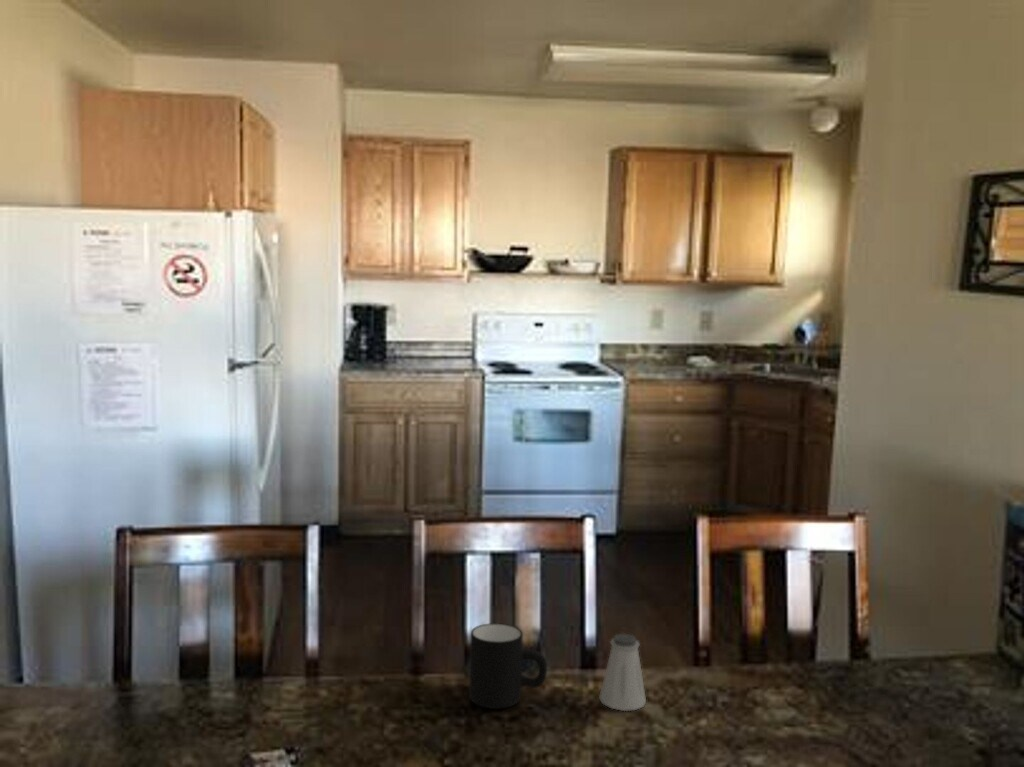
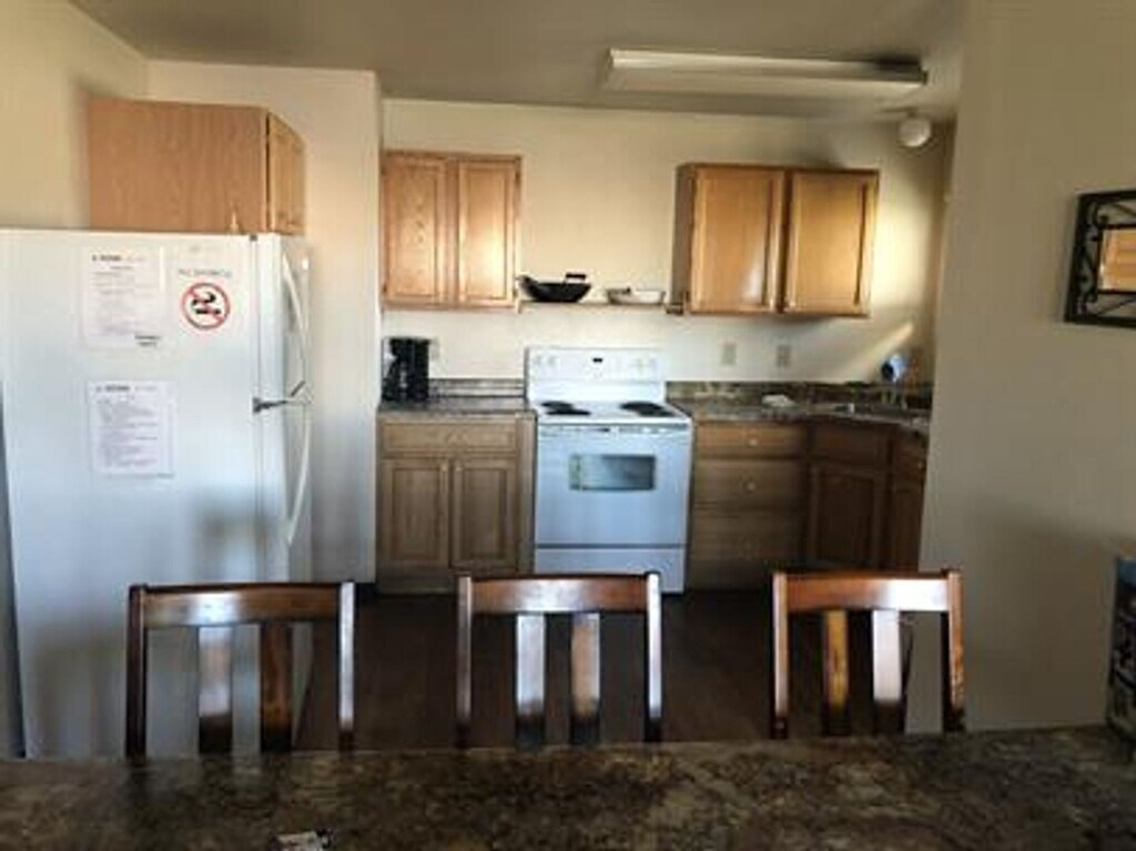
- mug (508, 666)
- saltshaker (623, 668)
